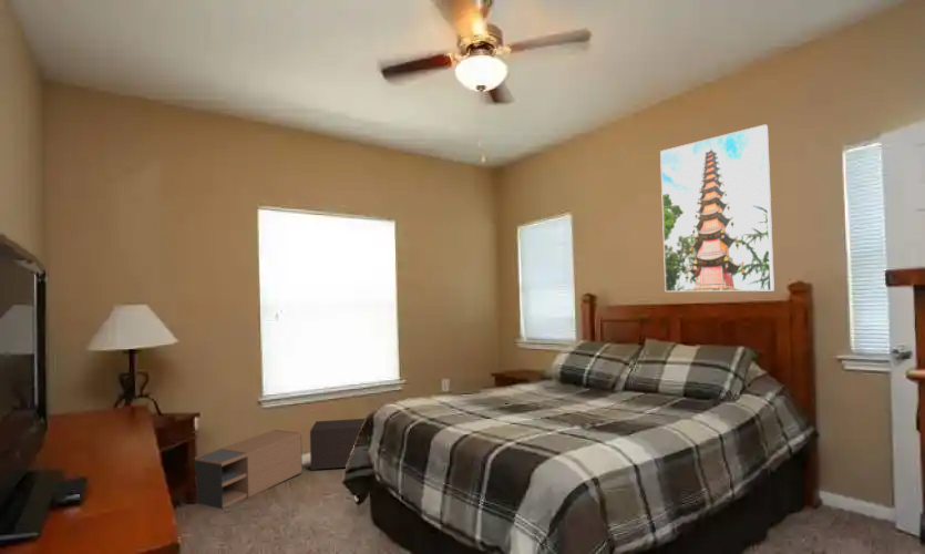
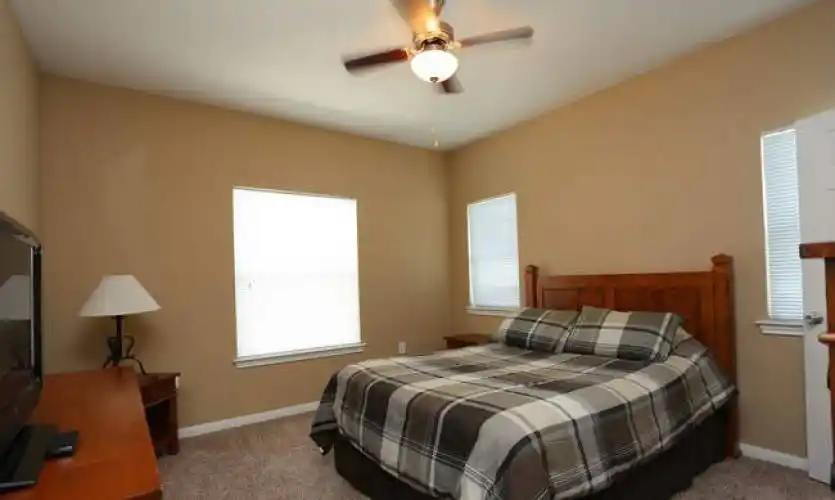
- storage bench (310, 453)
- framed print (712, 215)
